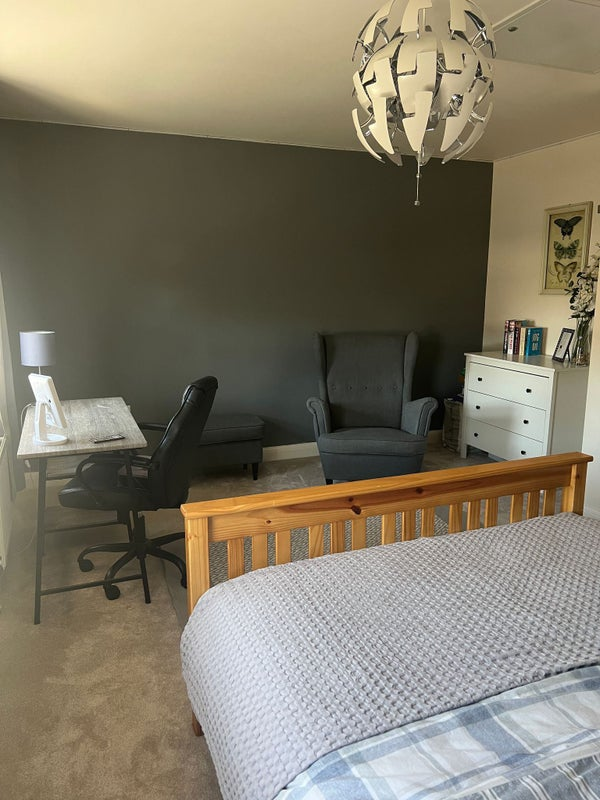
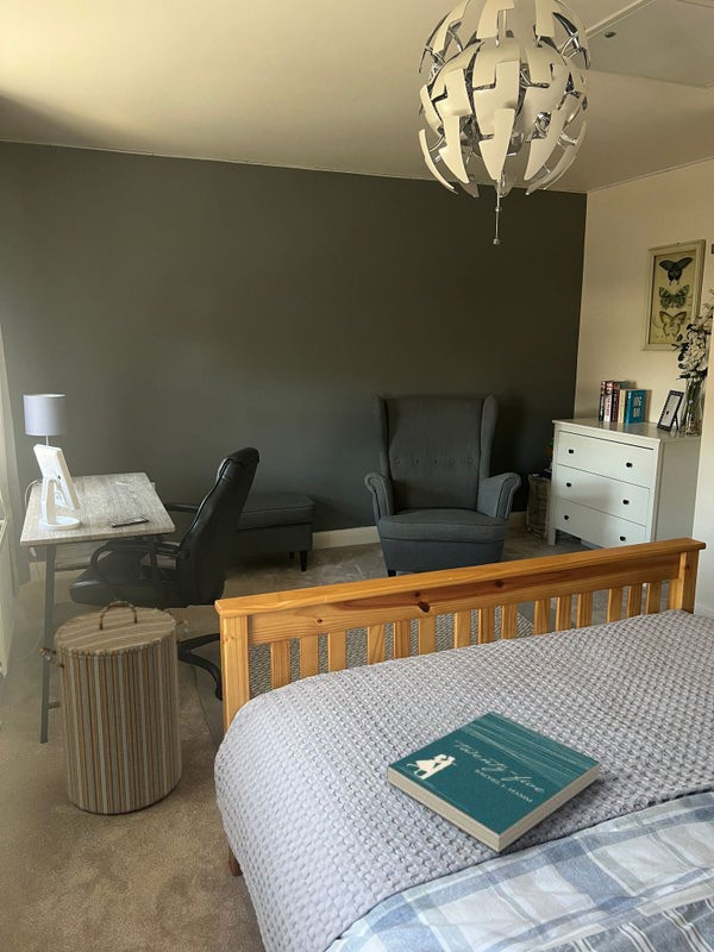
+ book (493, 771)
+ laundry hamper (120, 693)
